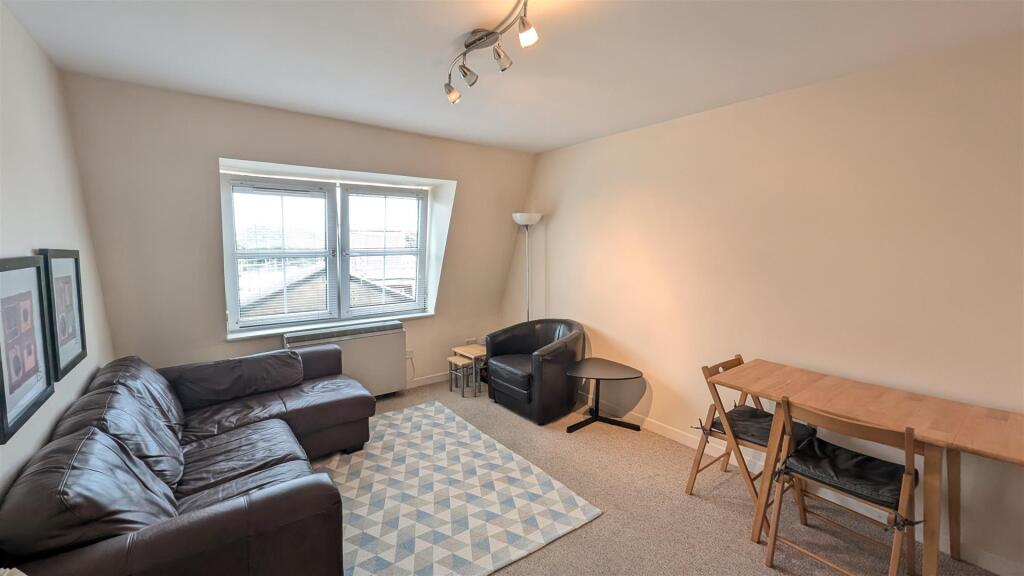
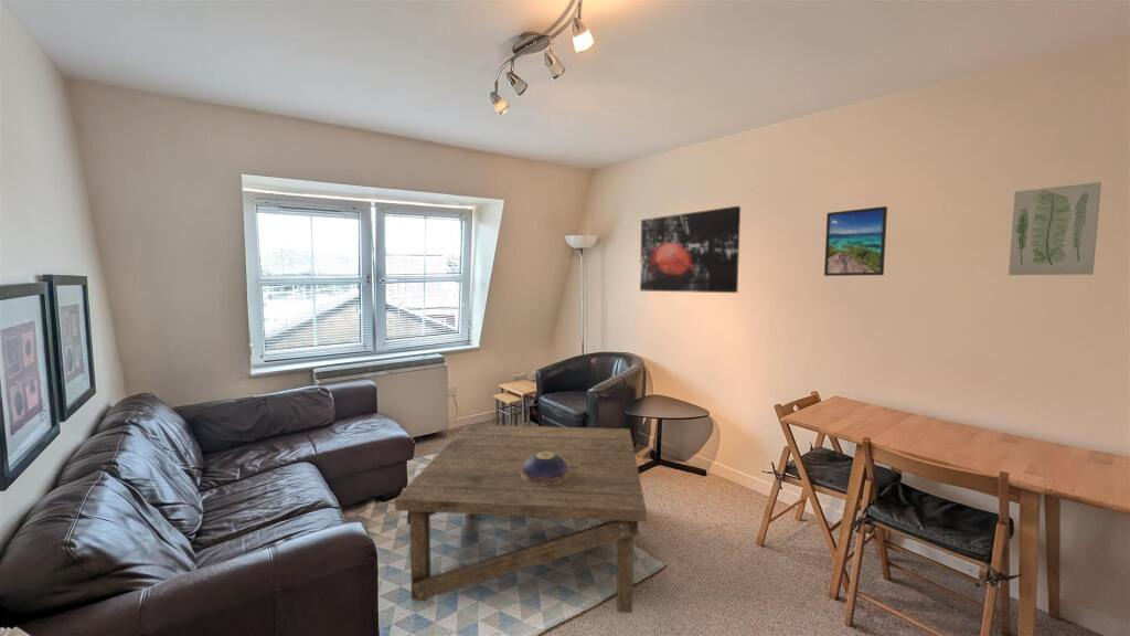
+ wall art (1052, 231)
+ coffee table (535, 500)
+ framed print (854, 242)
+ decorative bowl (545, 463)
+ wall art (684, 253)
